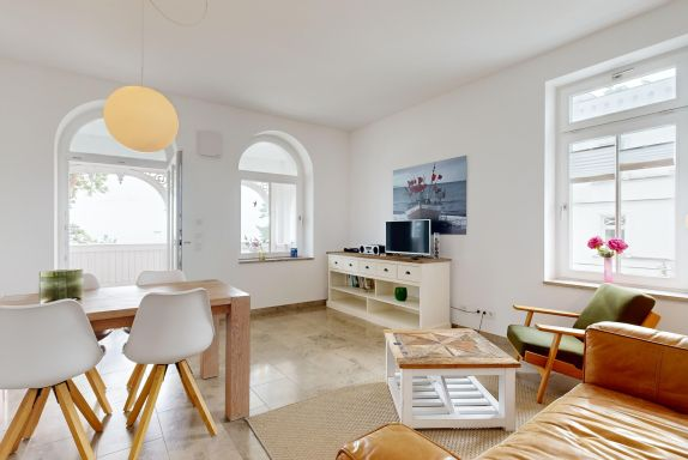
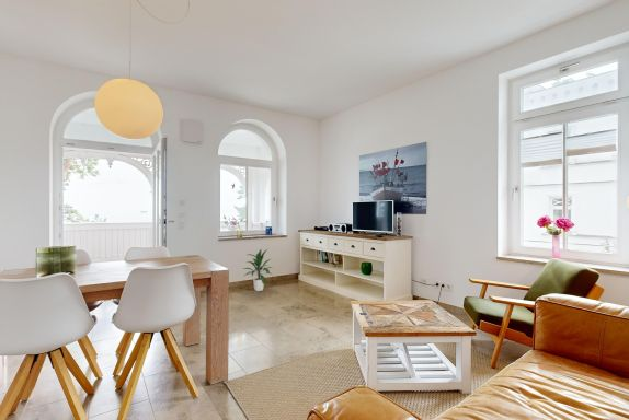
+ indoor plant (258, 269)
